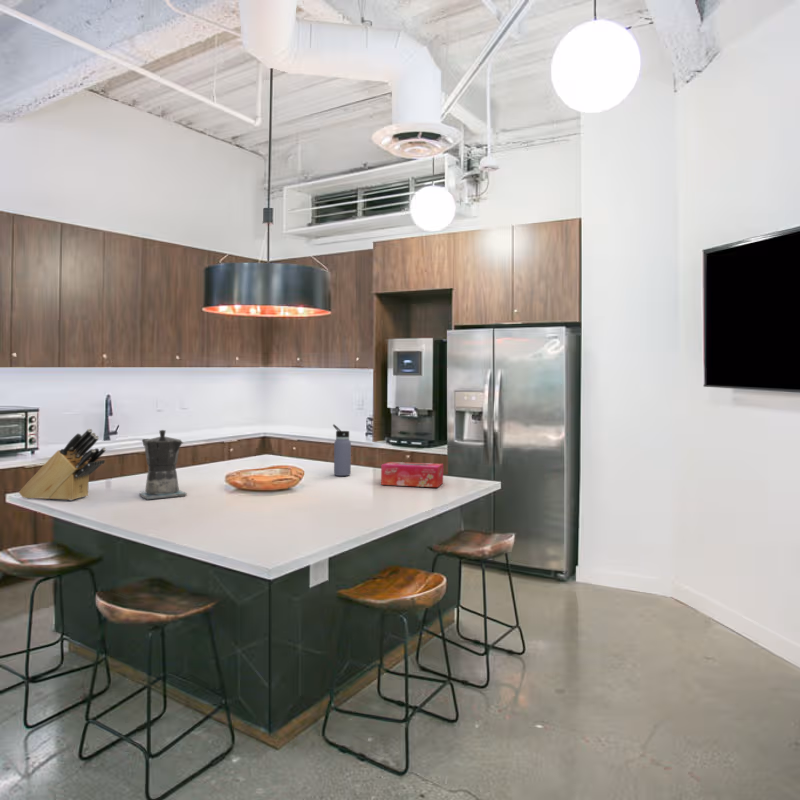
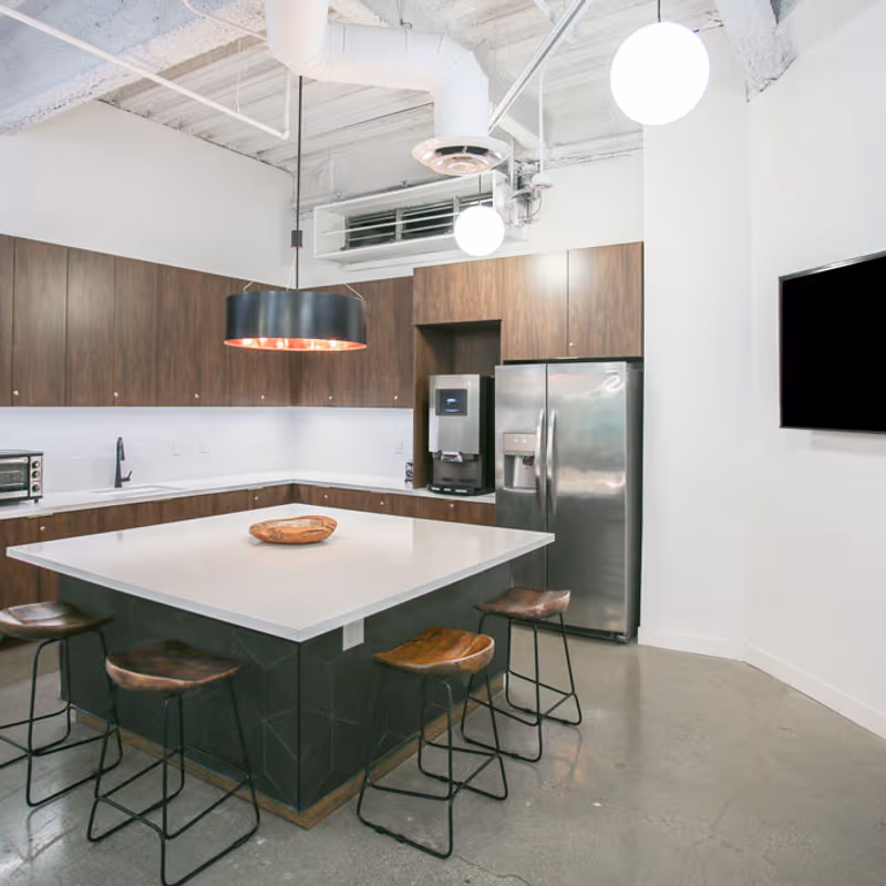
- coffee maker (161, 462)
- tissue box (412, 474)
- knife block (63, 463)
- water bottle (341, 449)
